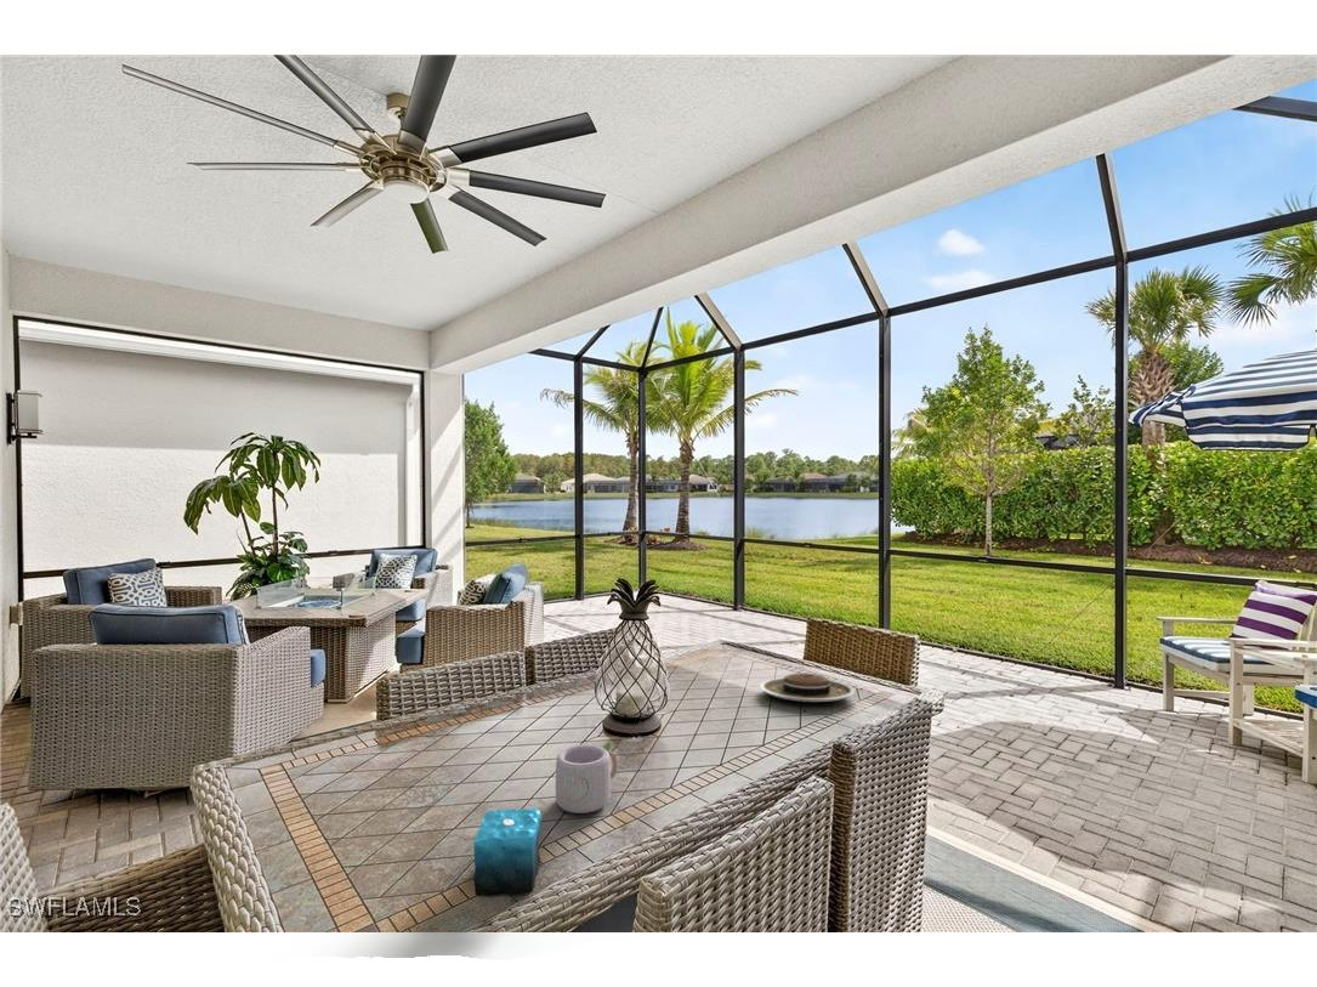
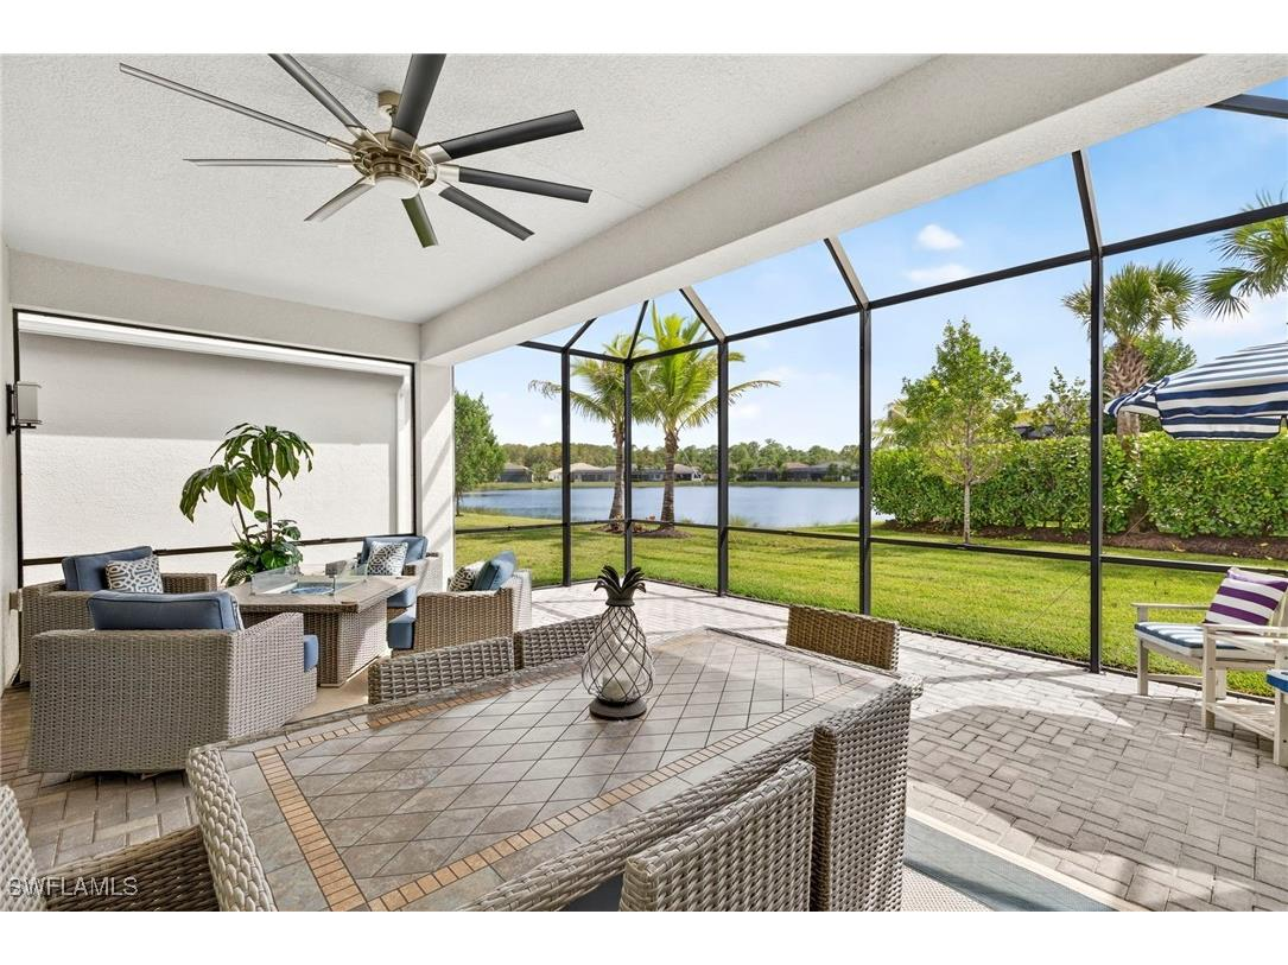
- plate (806, 685)
- mug (586, 773)
- candle (509, 838)
